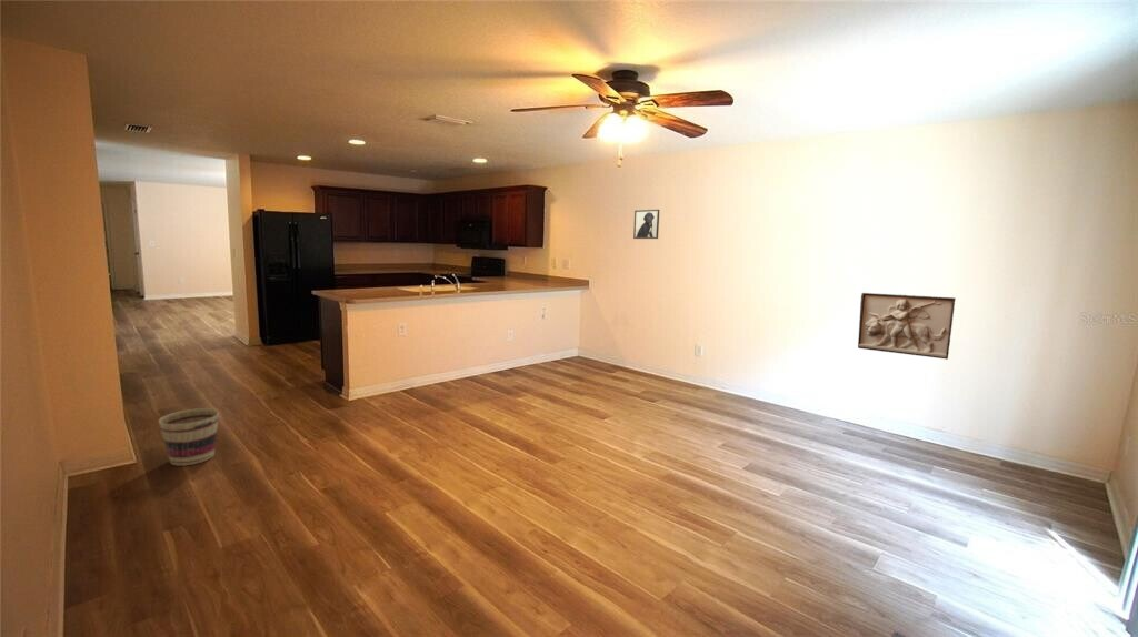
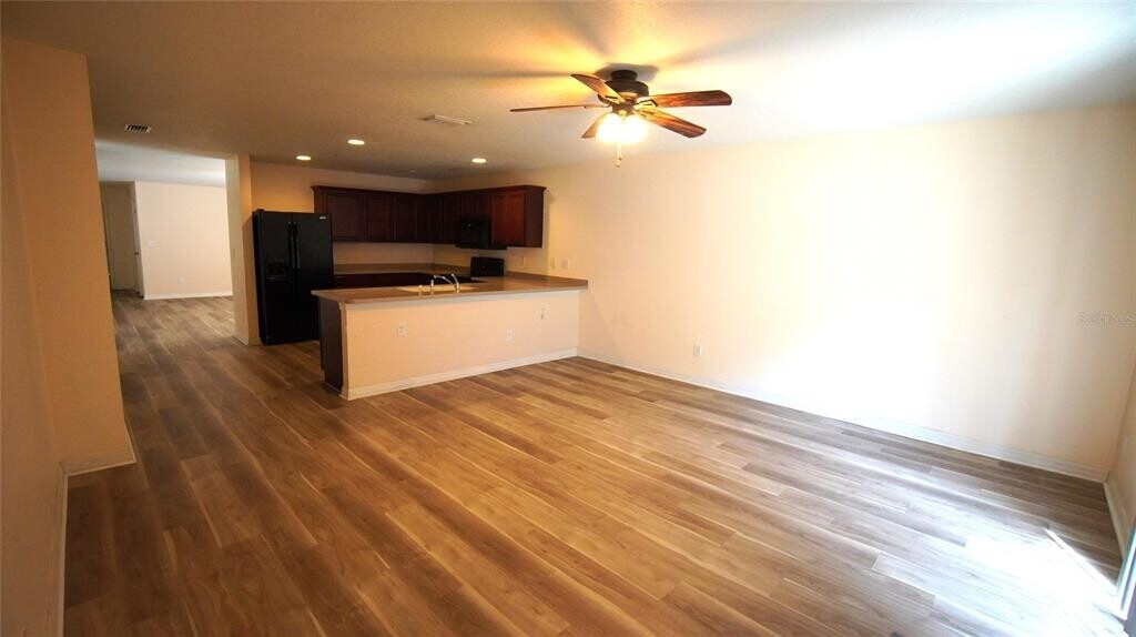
- basket (191, 437)
- wall relief (902, 324)
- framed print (646, 224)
